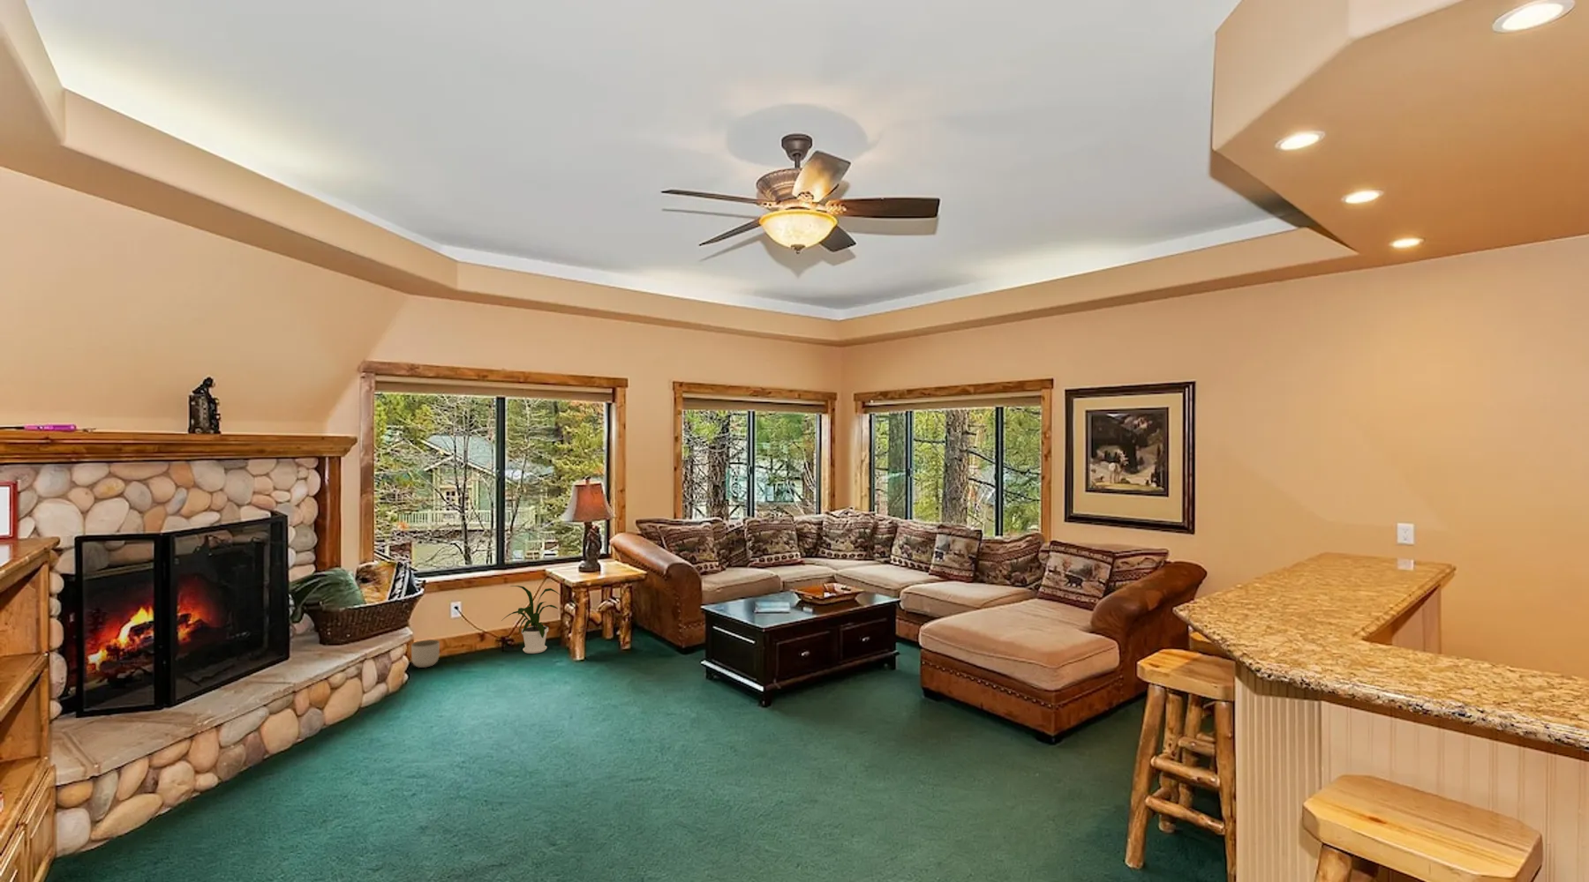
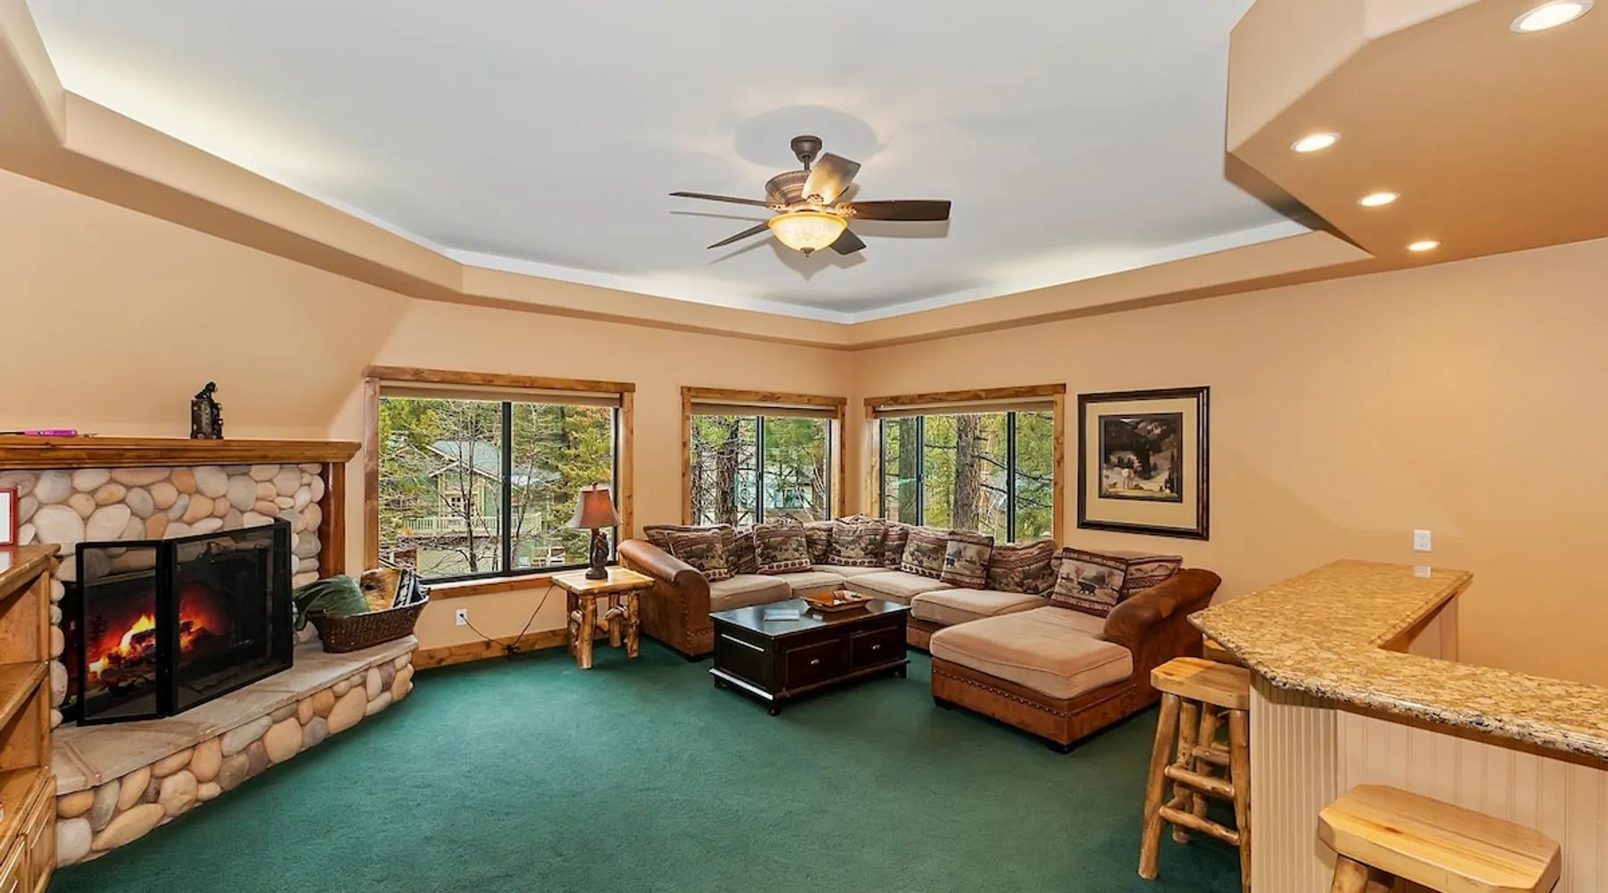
- house plant (534, 617)
- planter (425, 654)
